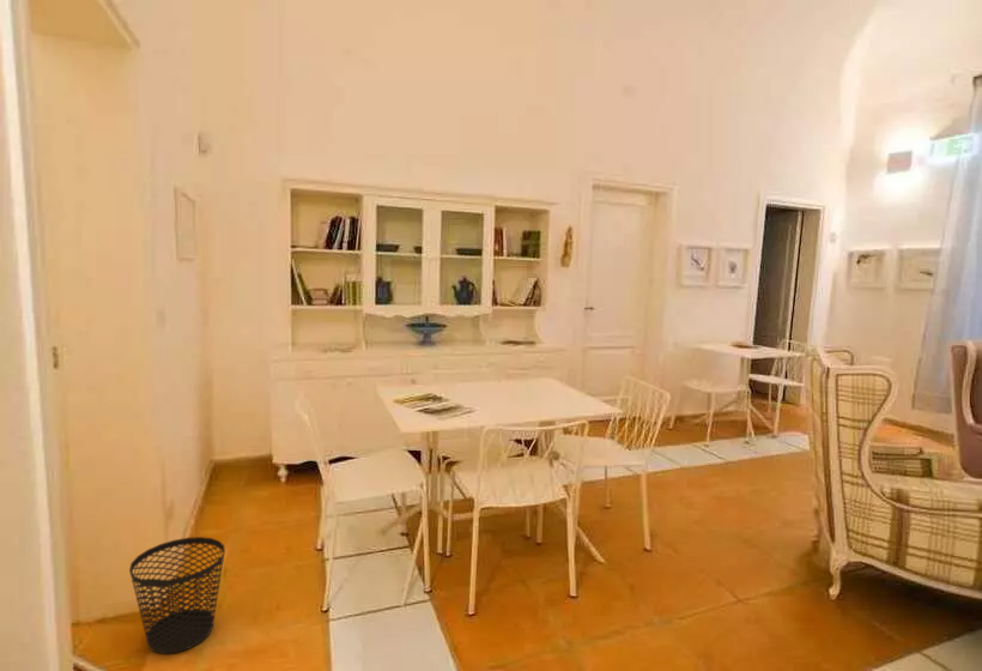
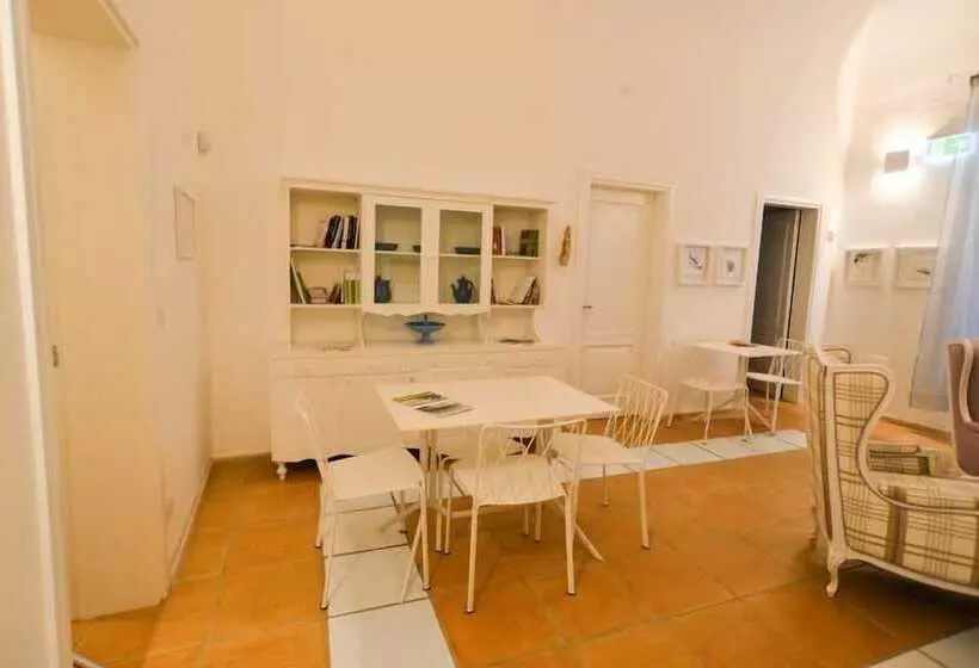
- wastebasket (180, 596)
